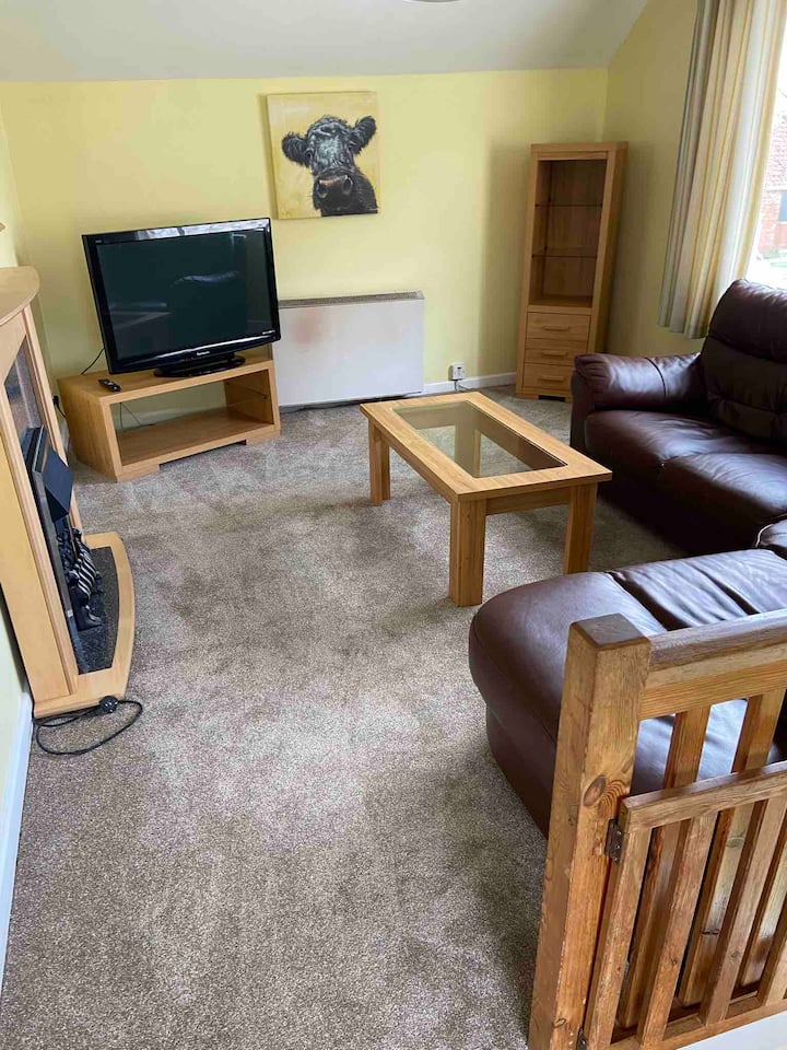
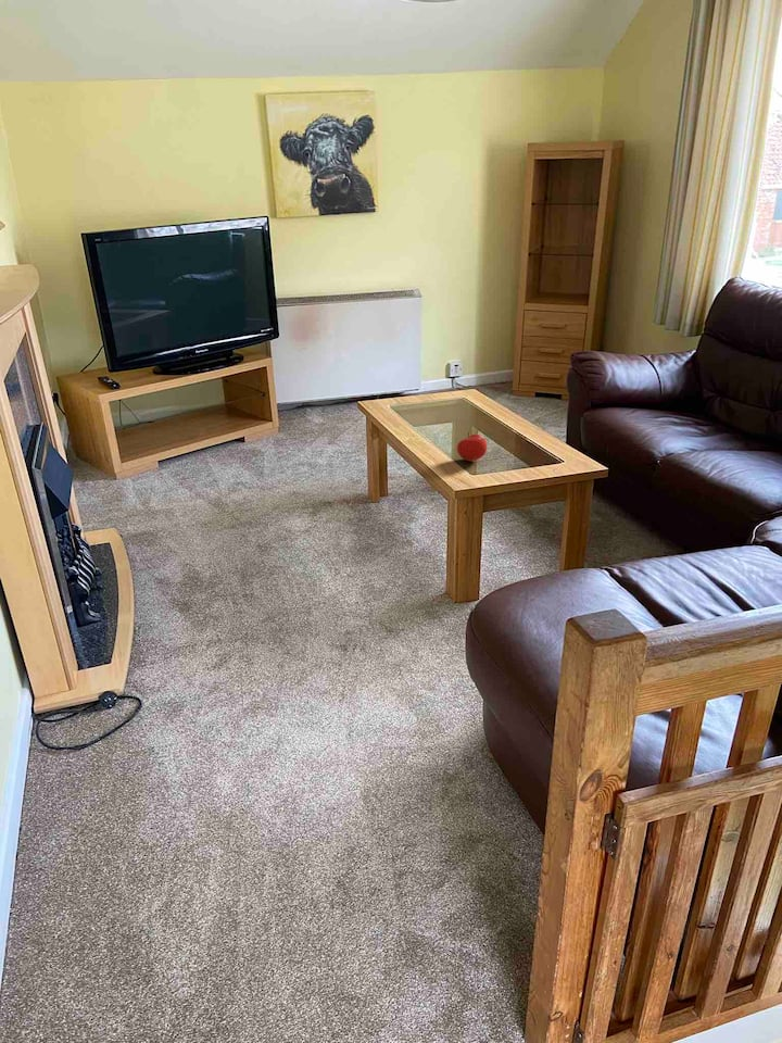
+ fruit (471, 447)
